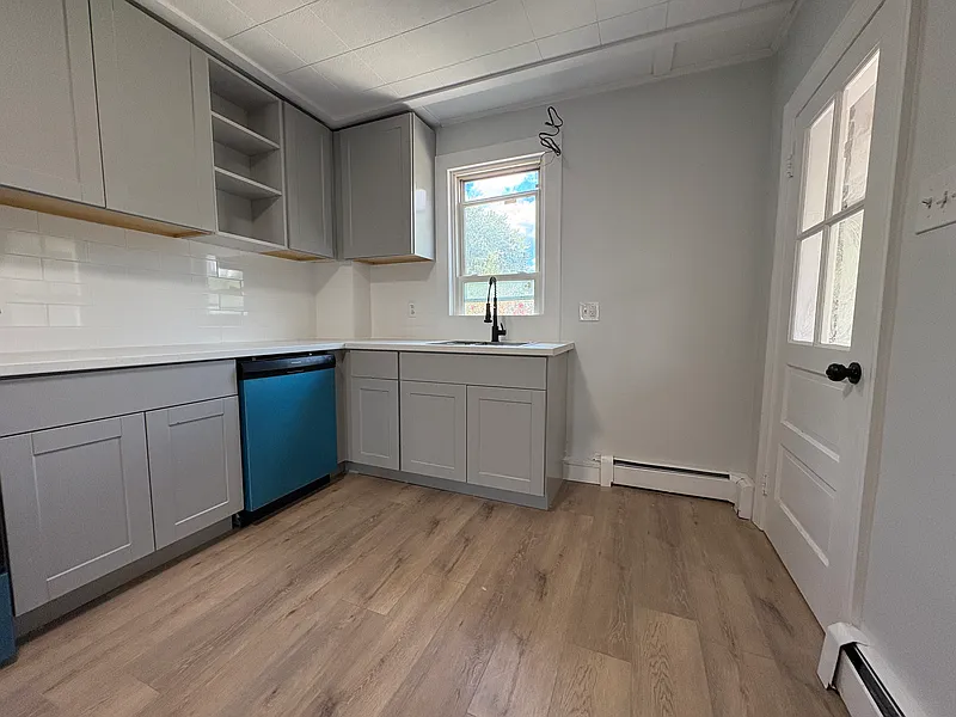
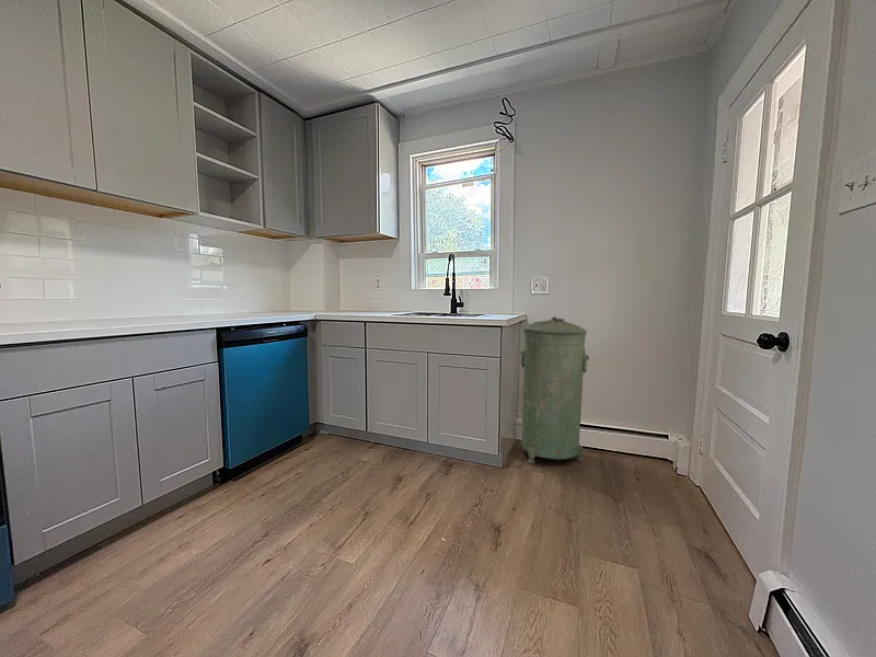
+ trash can (552, 387)
